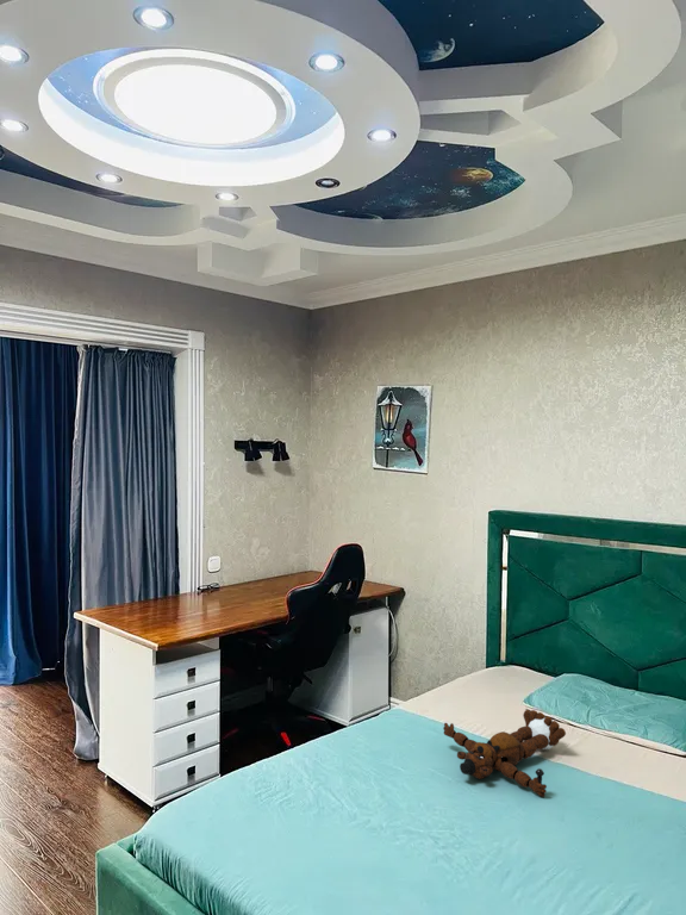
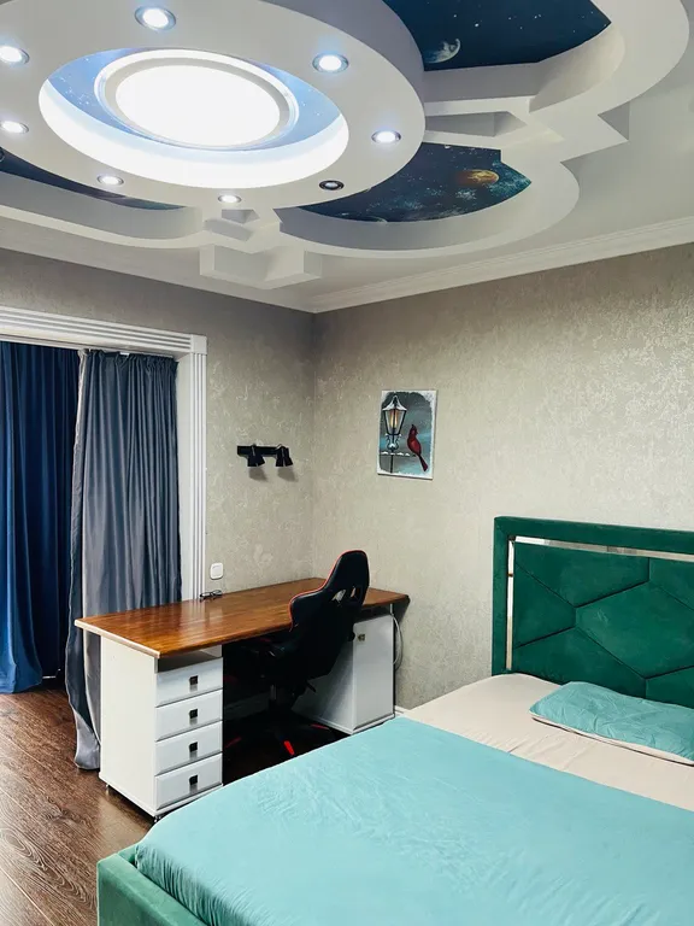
- teddy bear (510, 743)
